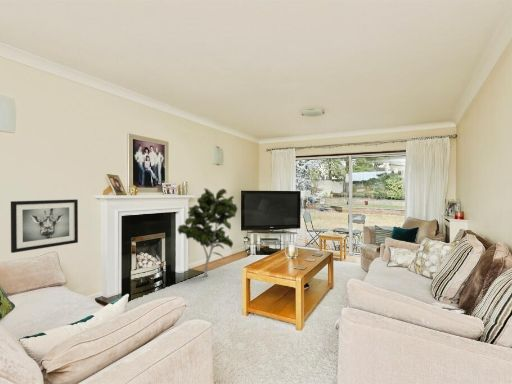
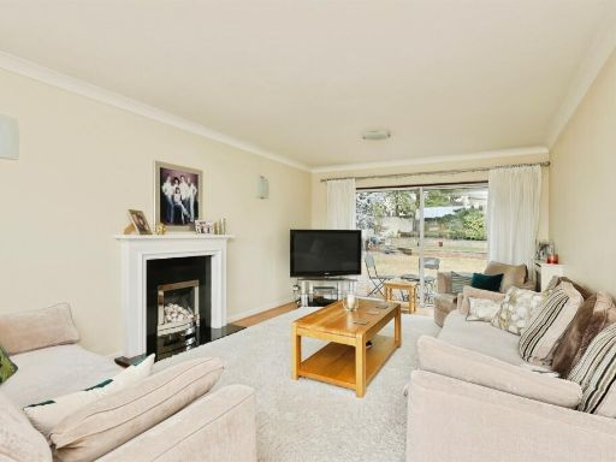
- indoor plant (206, 231)
- wall art (47, 223)
